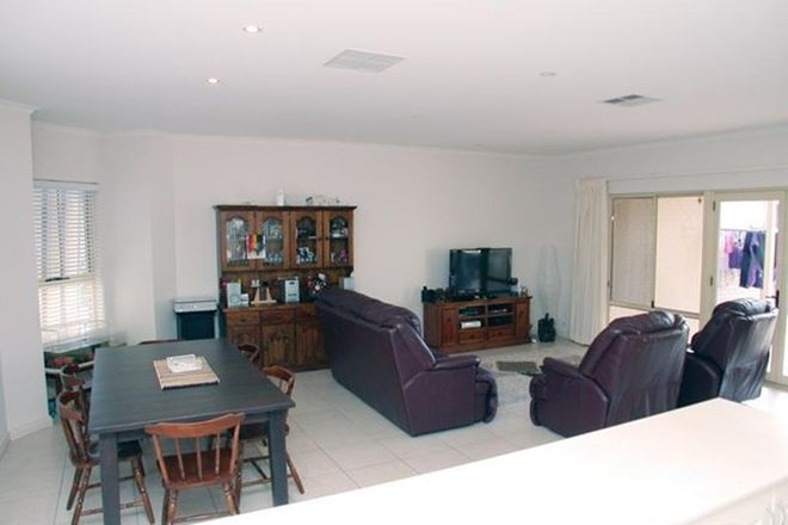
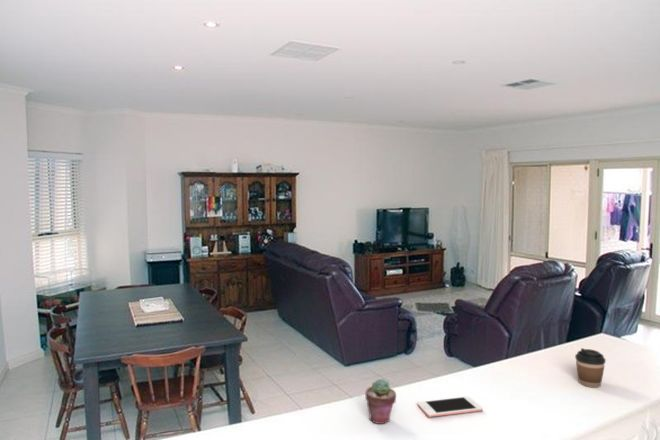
+ coffee cup (590, 366)
+ potted succulent (380, 399)
+ cell phone (449, 406)
